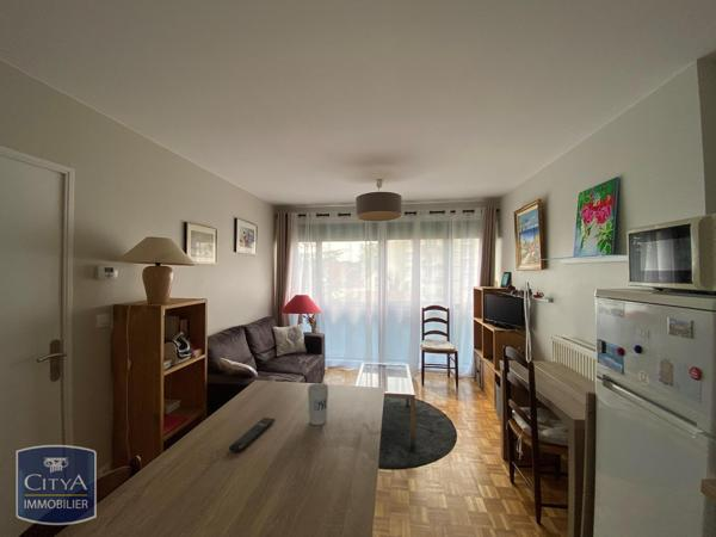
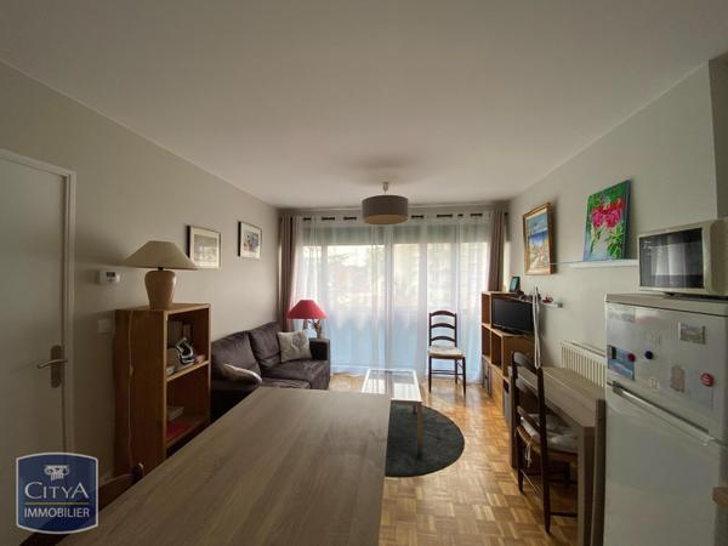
- remote control (253, 433)
- cup (317, 403)
